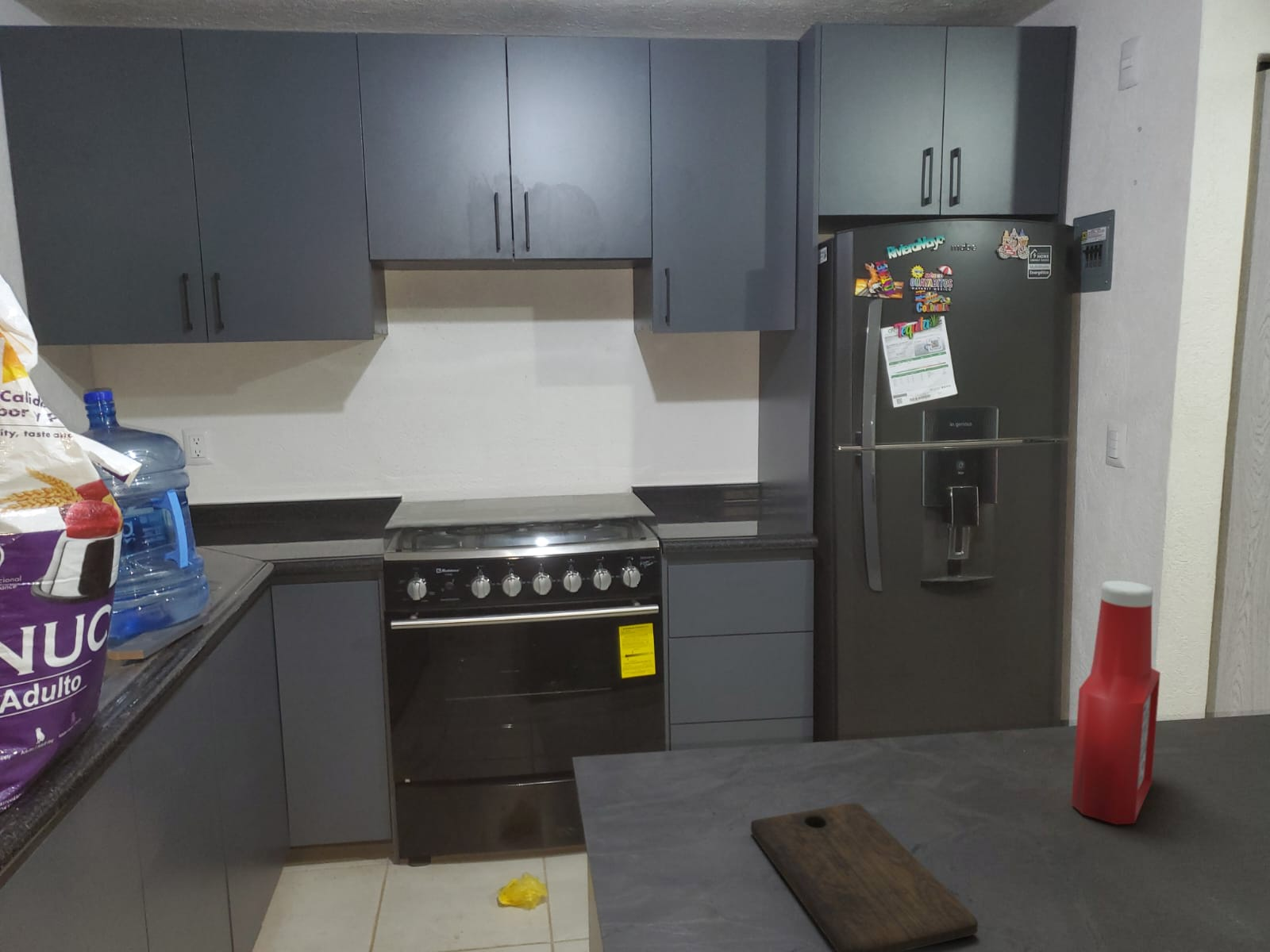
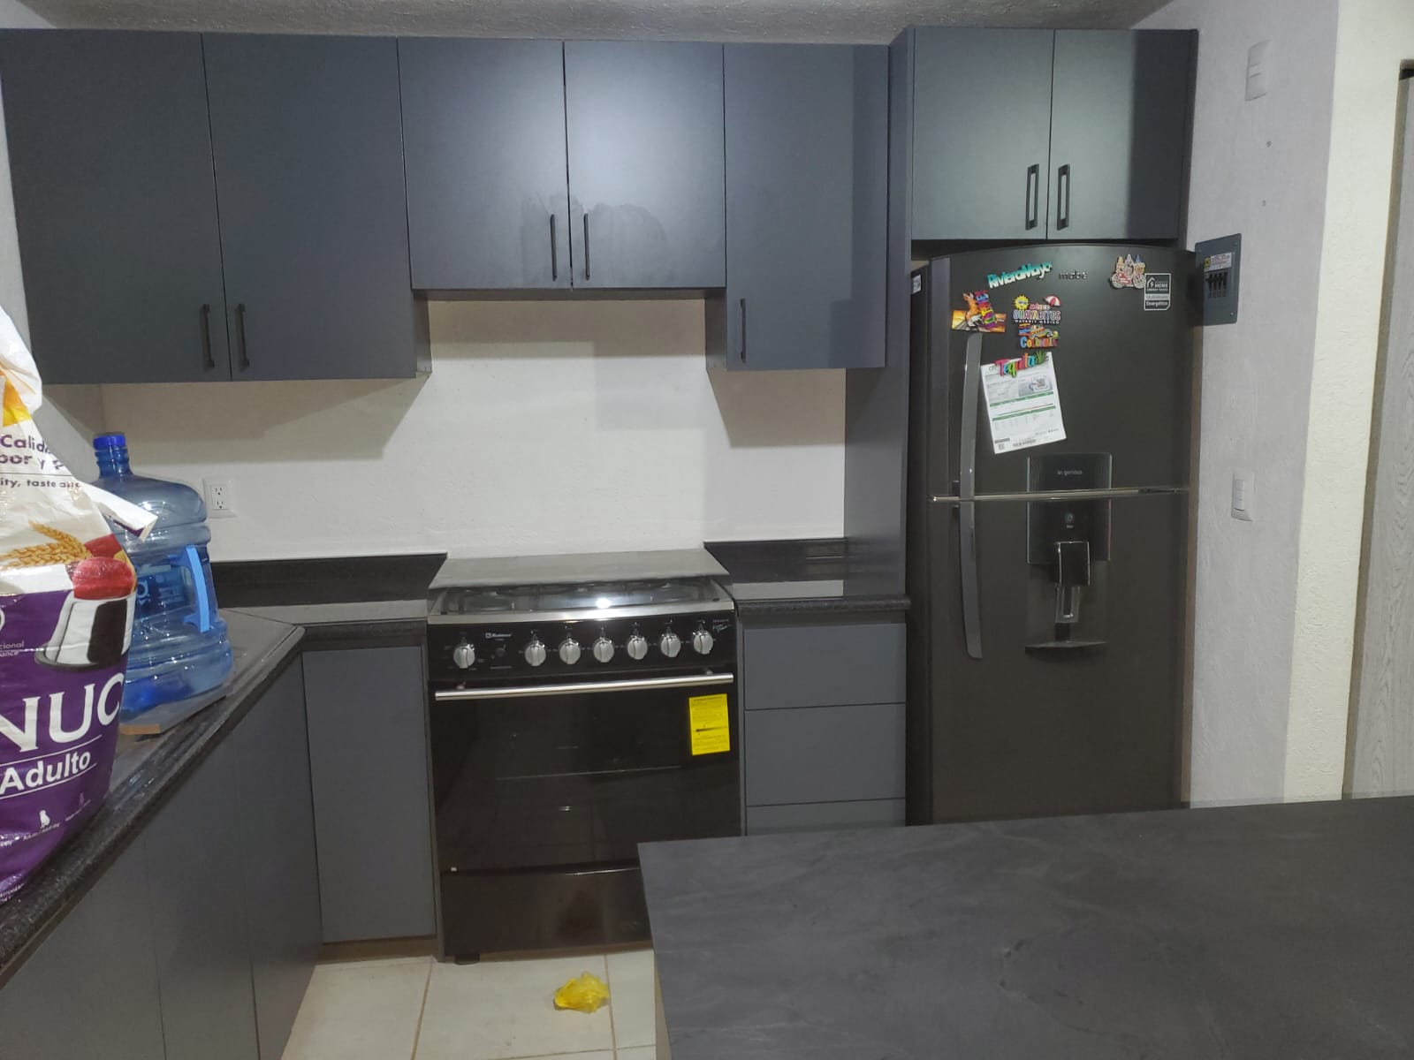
- soap bottle (1119, 692)
- cutting board (852, 871)
